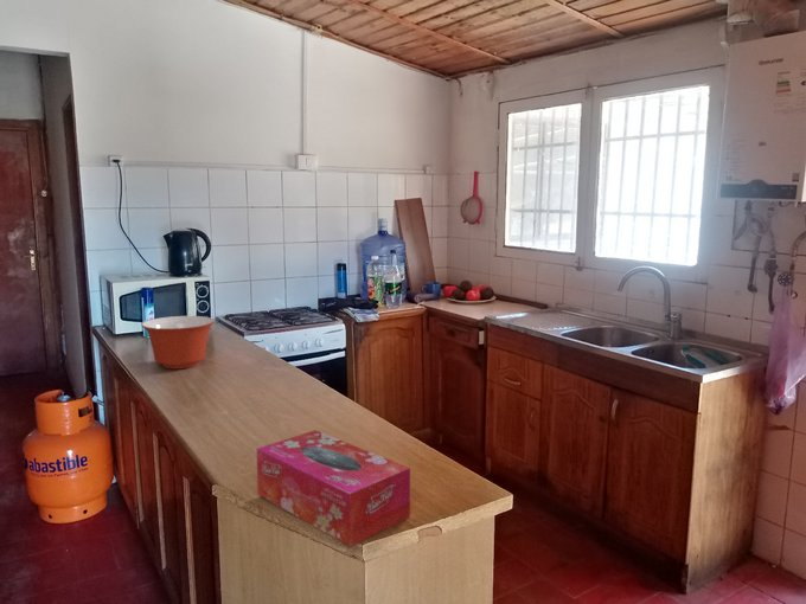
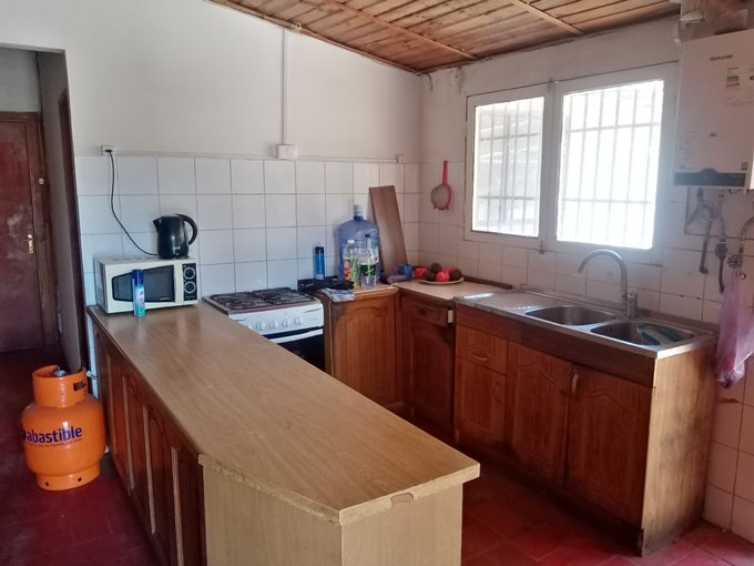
- mixing bowl (179, 342)
- tissue box (331, 481)
